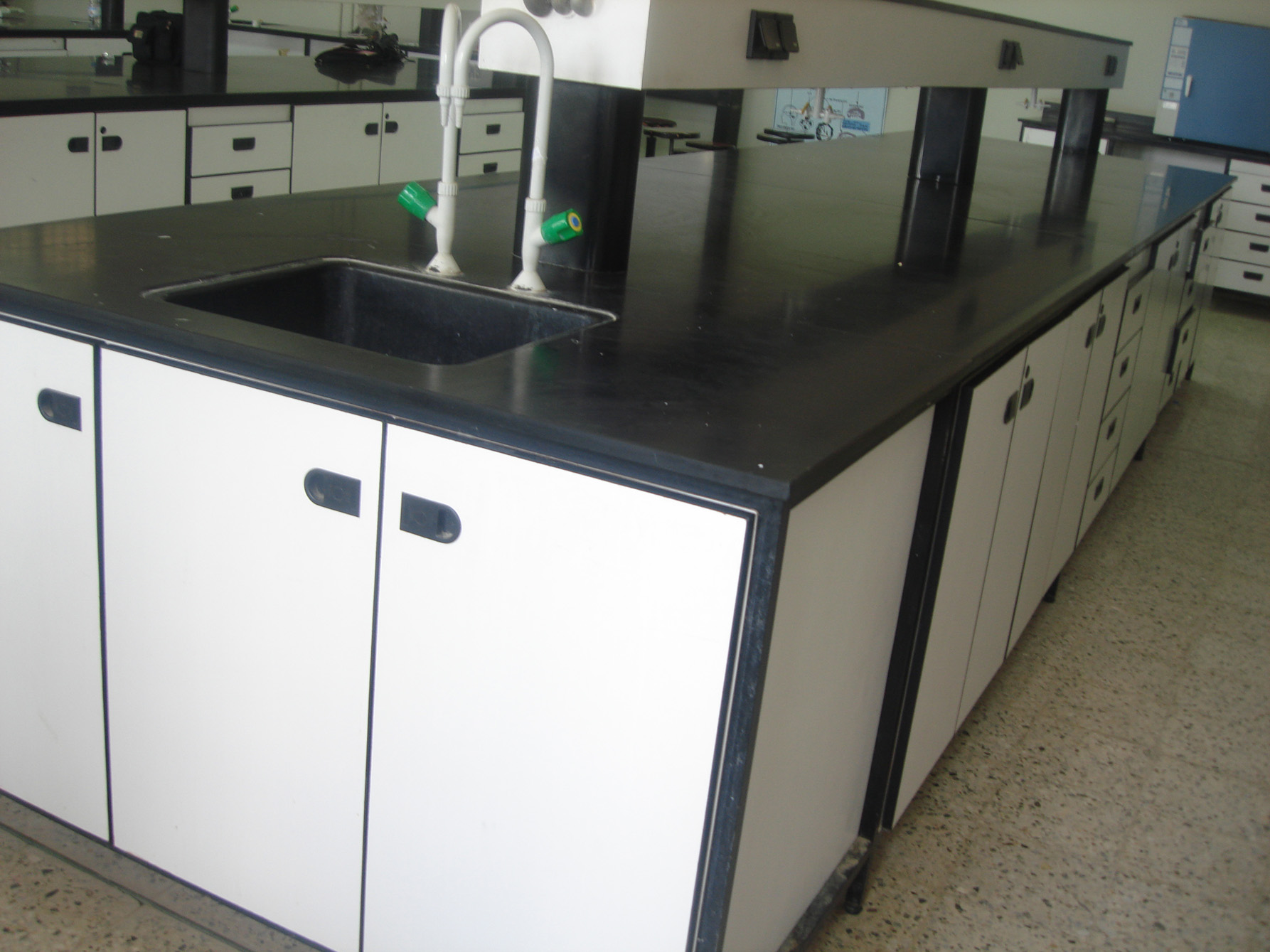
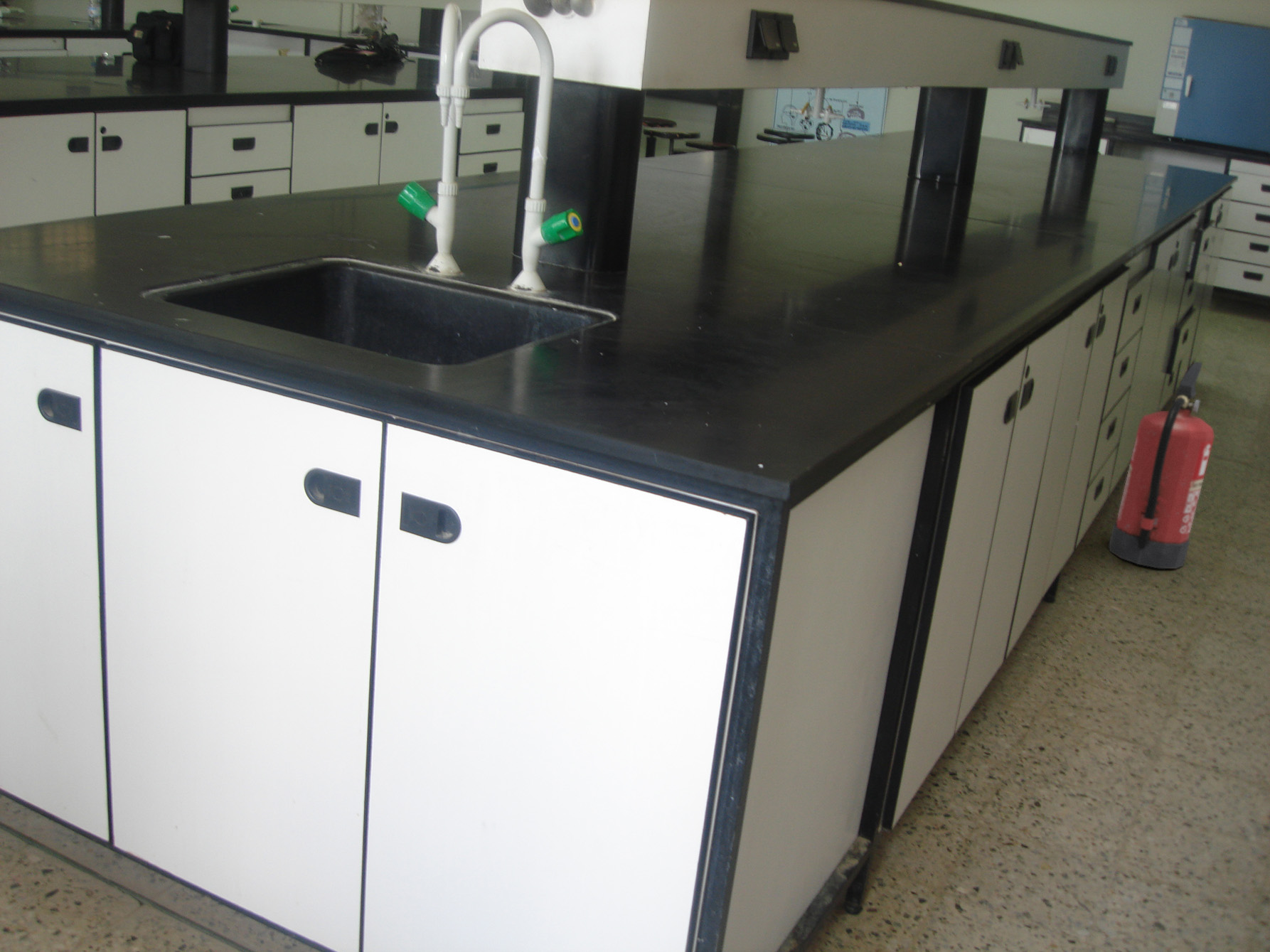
+ fire extinguisher (1166, 465)
